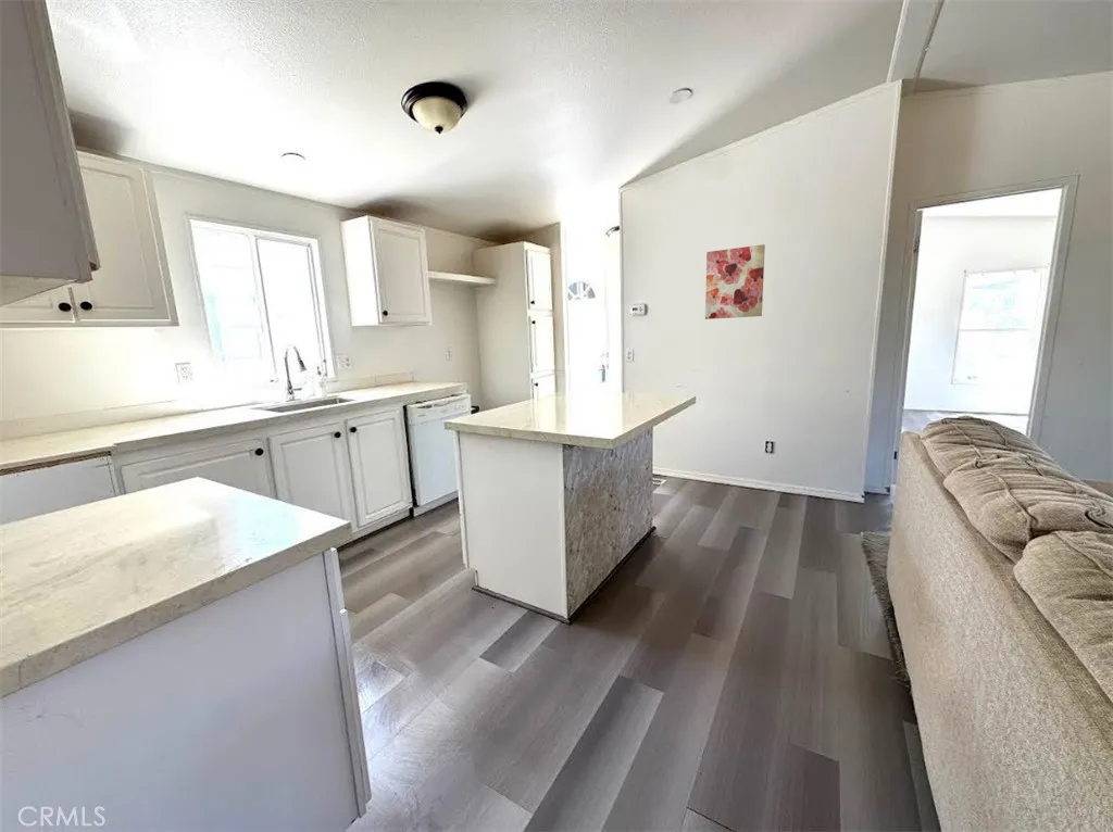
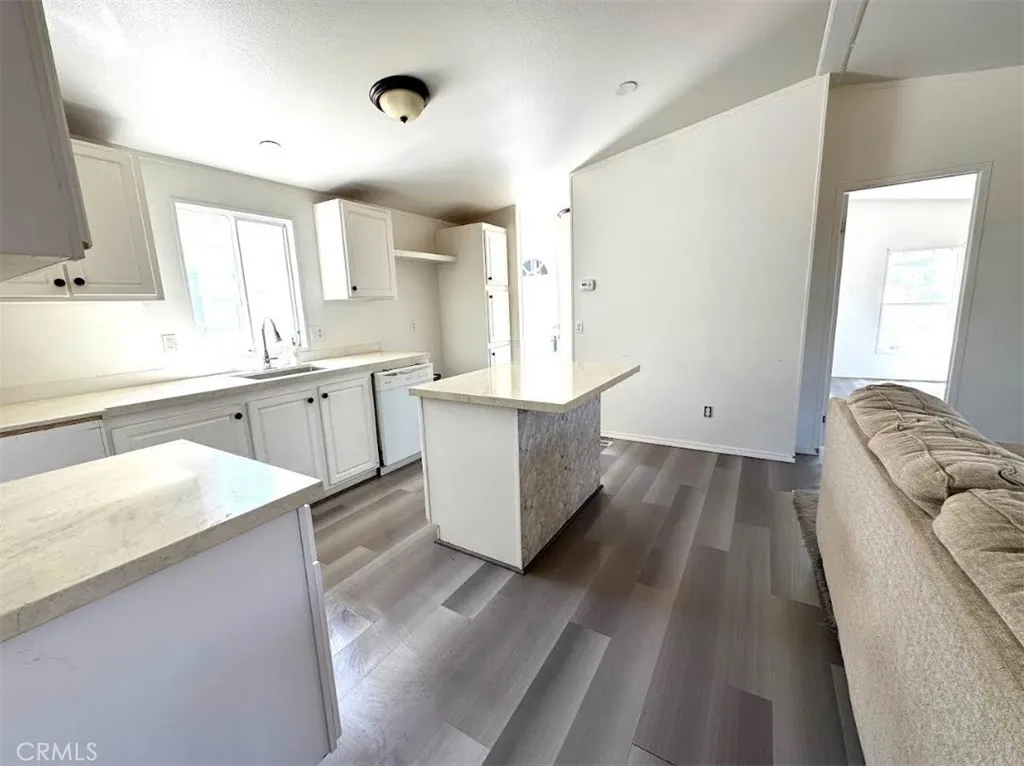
- wall art (734, 283)
